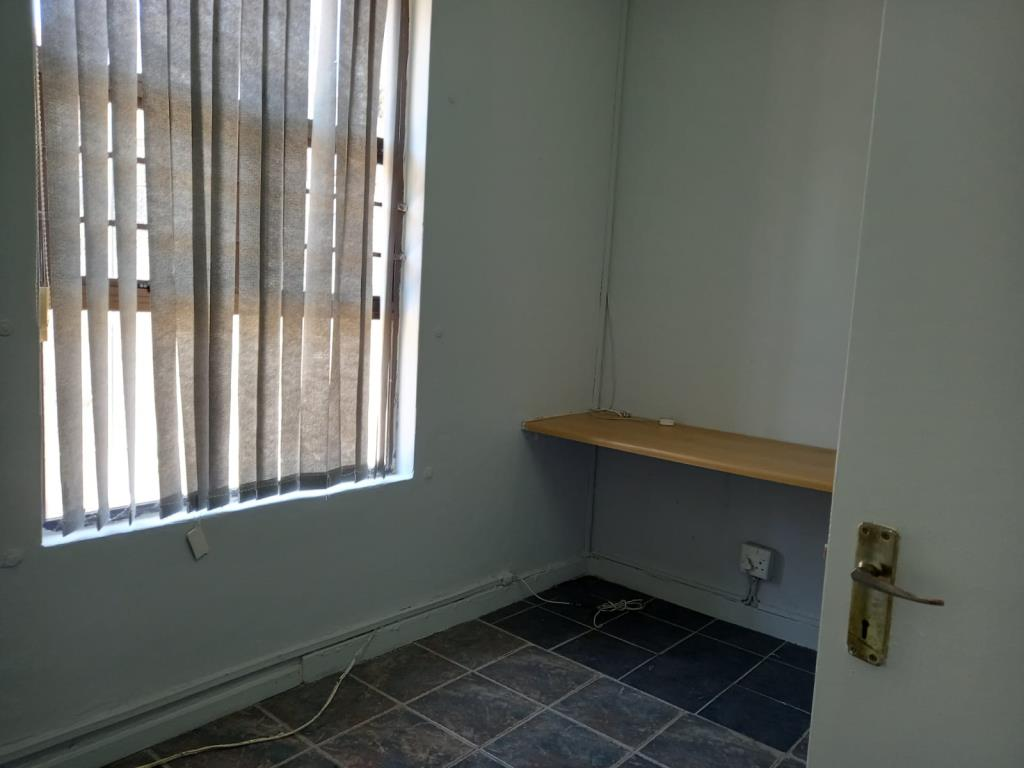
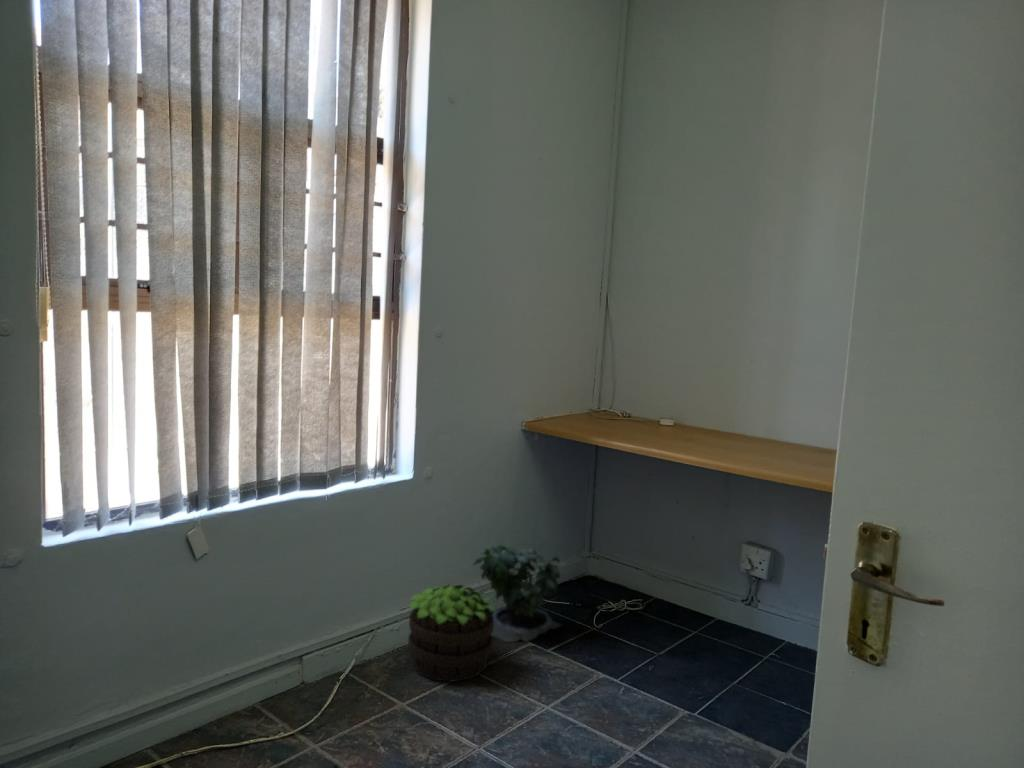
+ potted plant (451, 626)
+ potted plant (517, 583)
